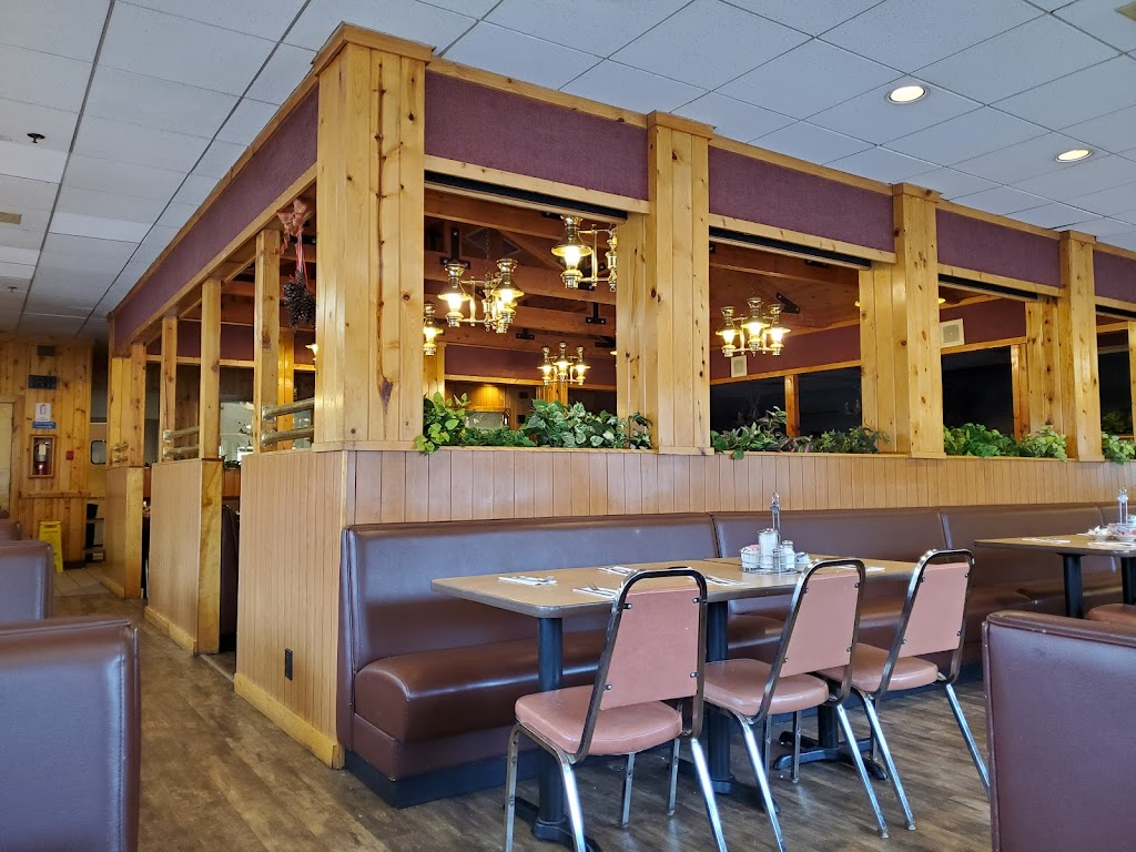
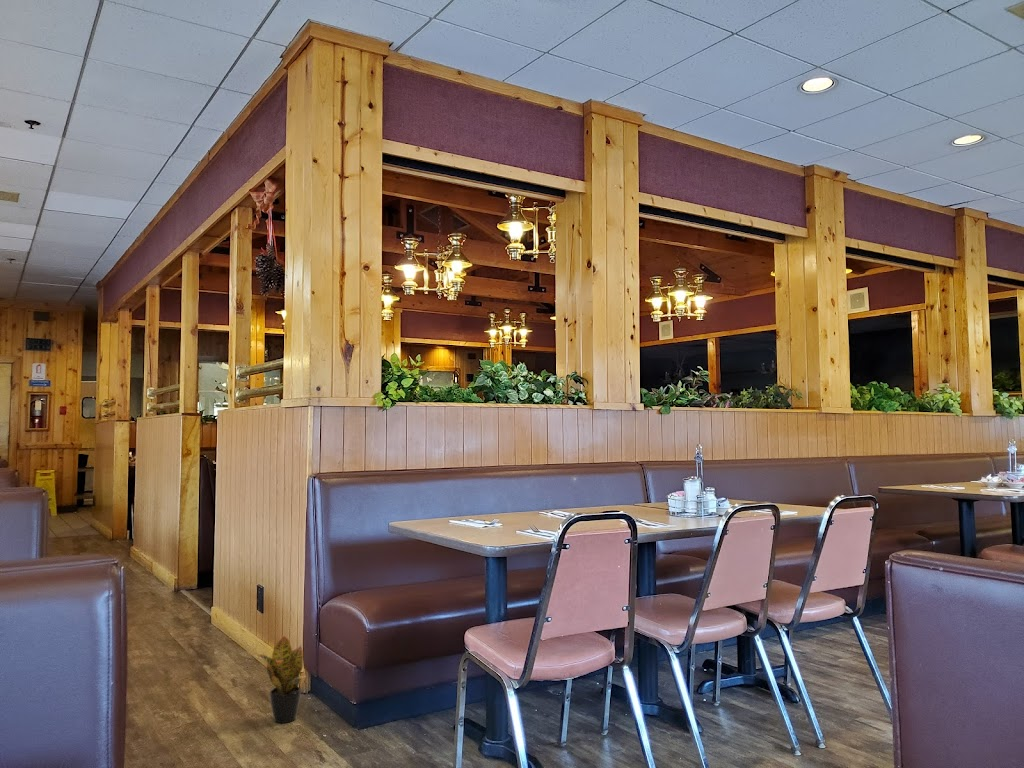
+ potted plant (284, 678)
